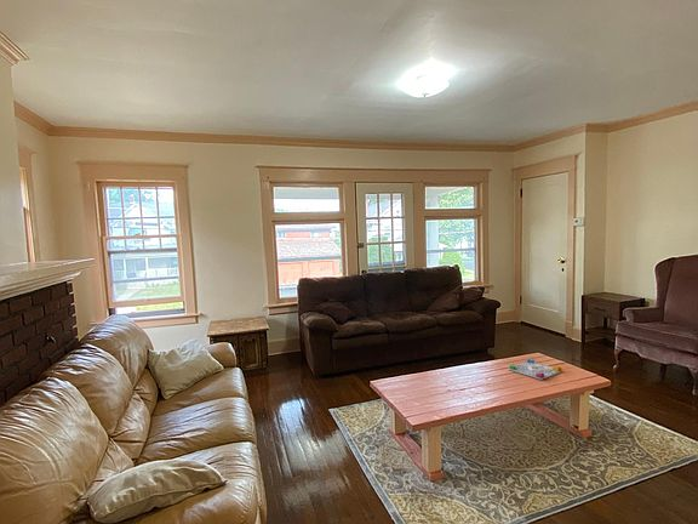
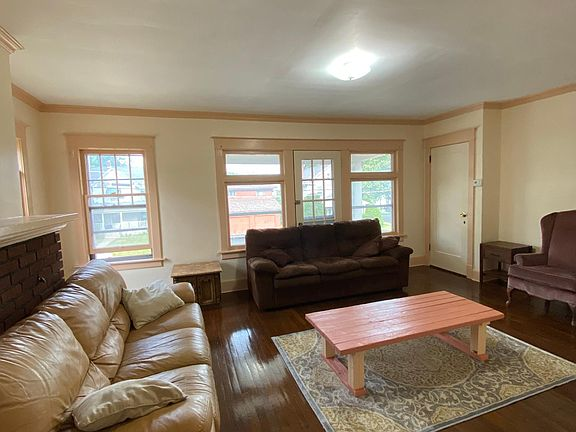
- board game (534, 368)
